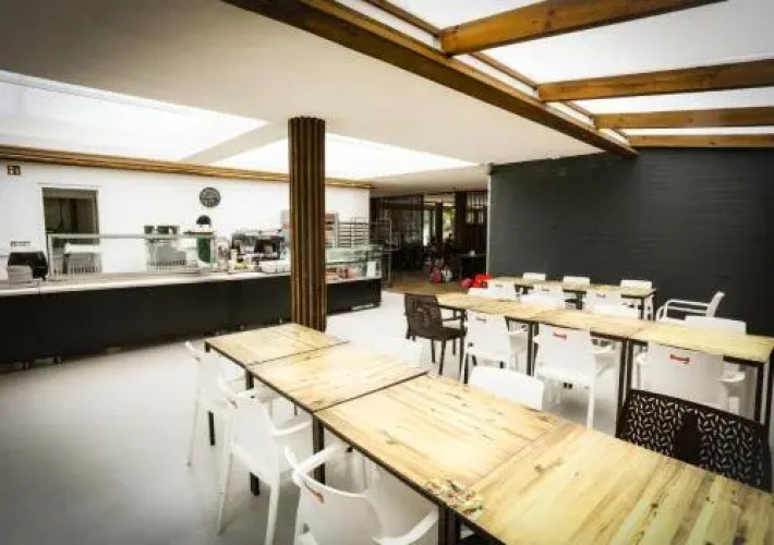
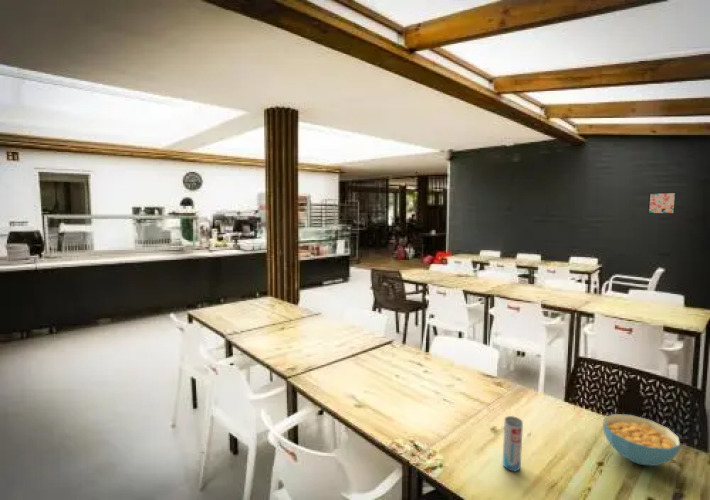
+ cereal bowl (638, 444)
+ wall art (661, 203)
+ beverage can (512, 443)
